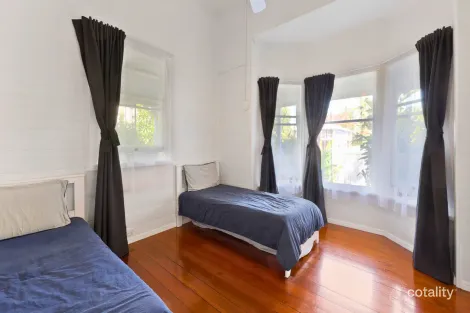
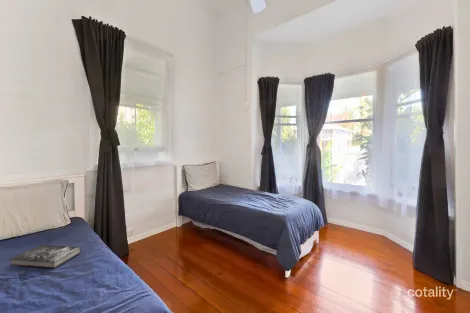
+ book (47, 255)
